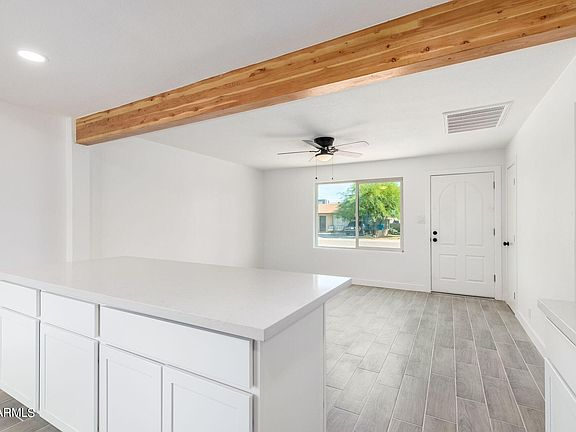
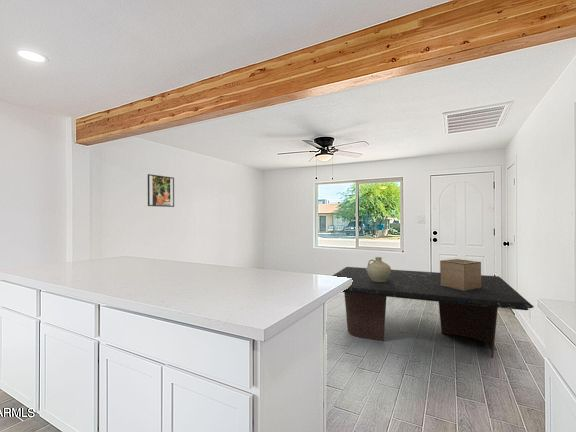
+ ceramic jug (378, 268)
+ dining table (416, 299)
+ decorative box (460, 273)
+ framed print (161, 191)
